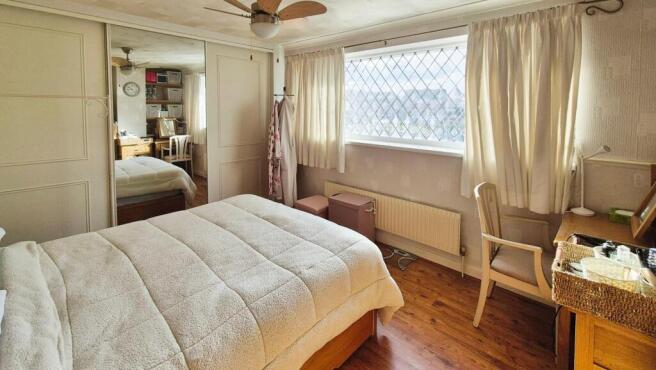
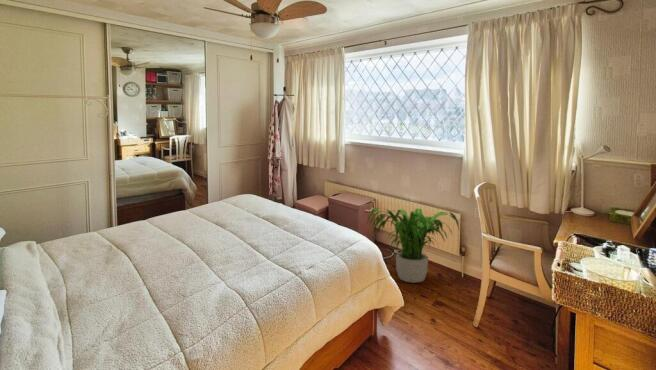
+ potted plant (414, 244)
